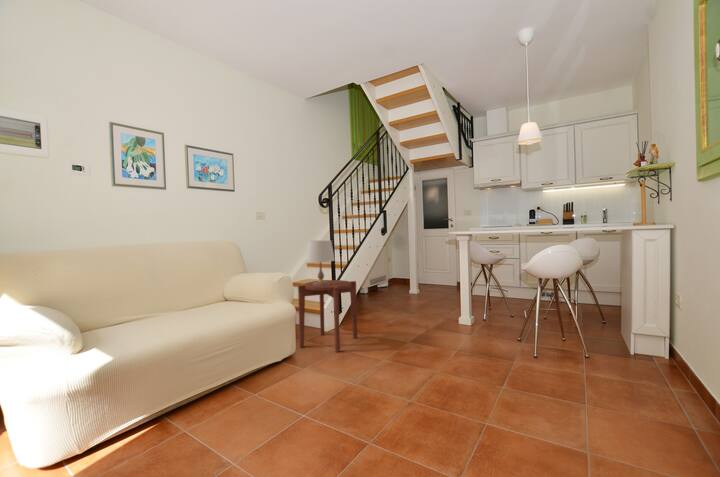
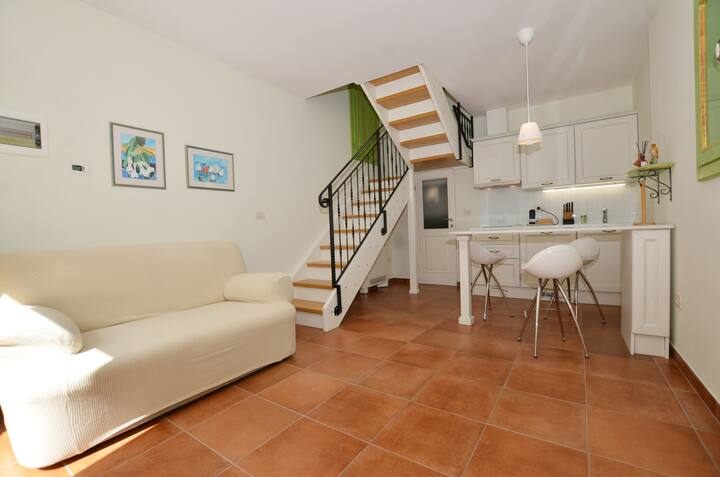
- table lamp (320, 262)
- side table (323, 312)
